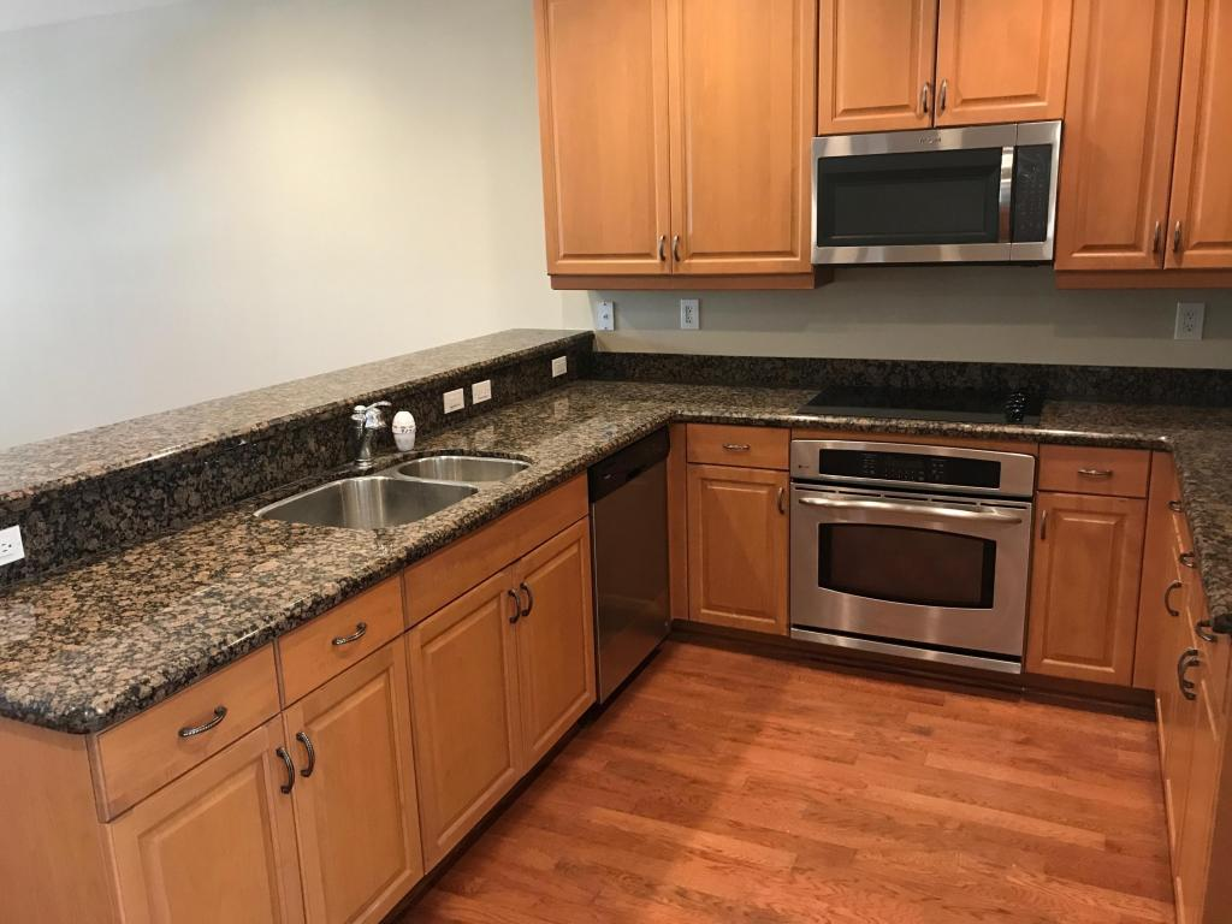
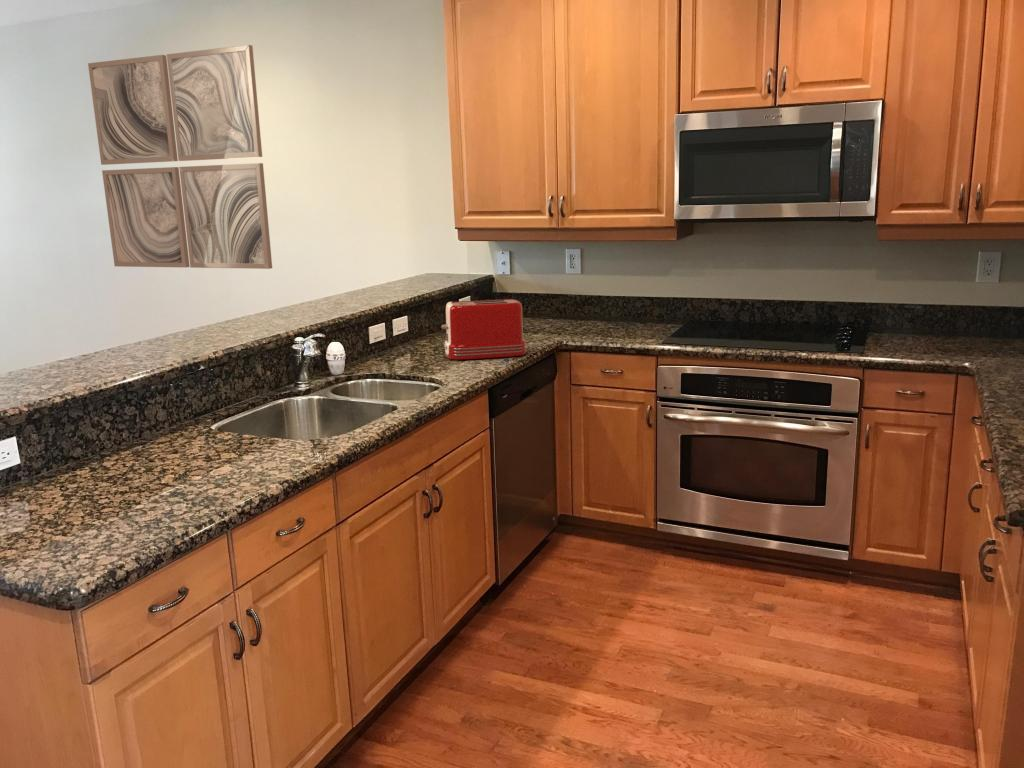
+ wall art (178, 167)
+ toaster (484, 328)
